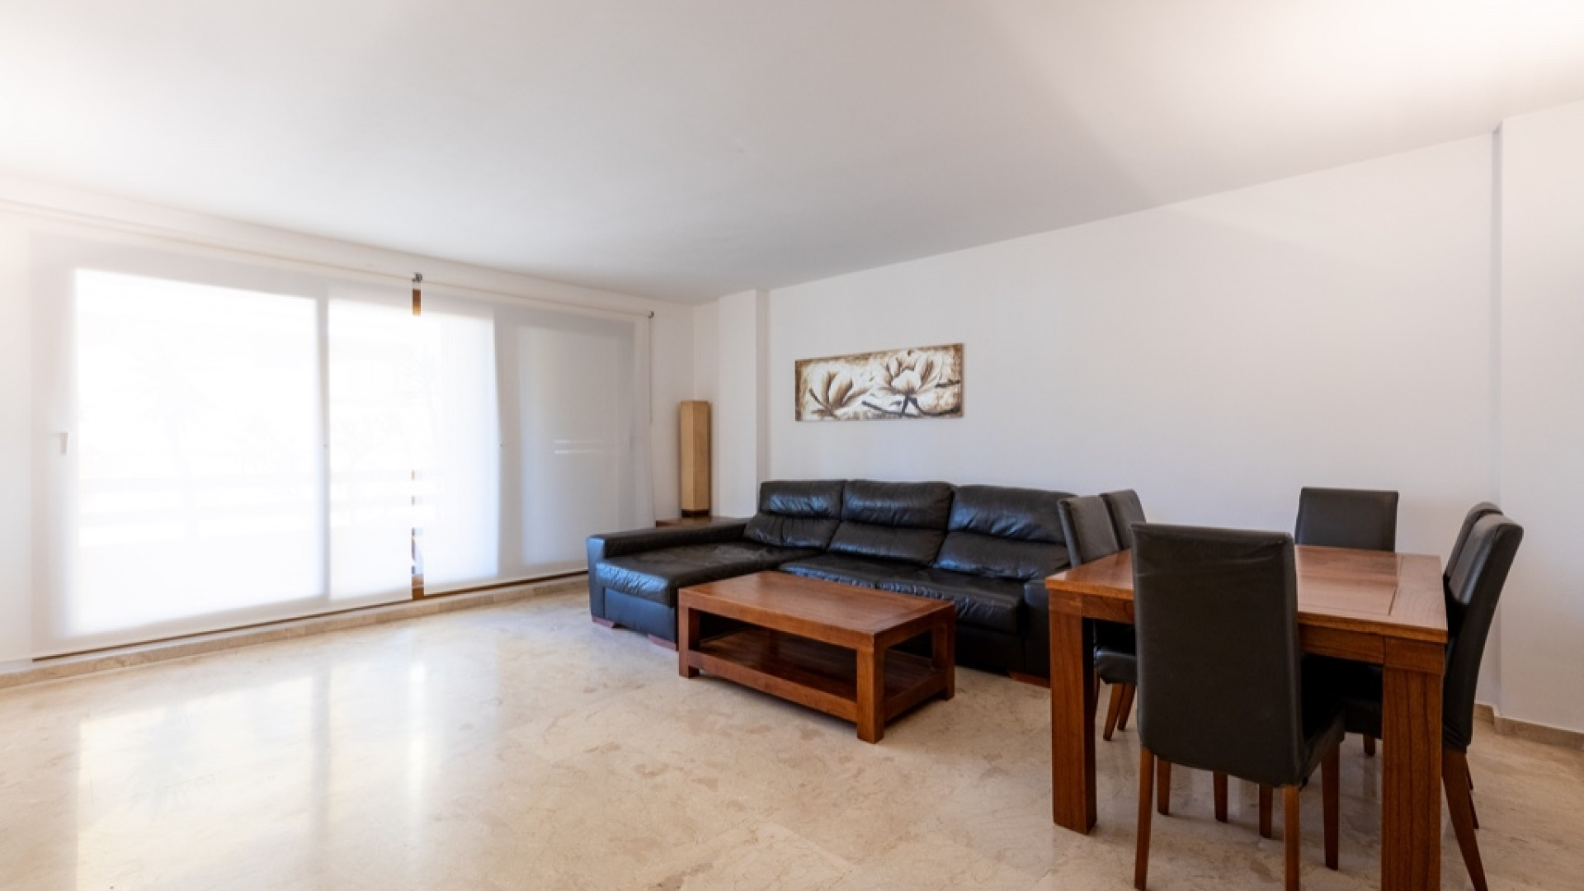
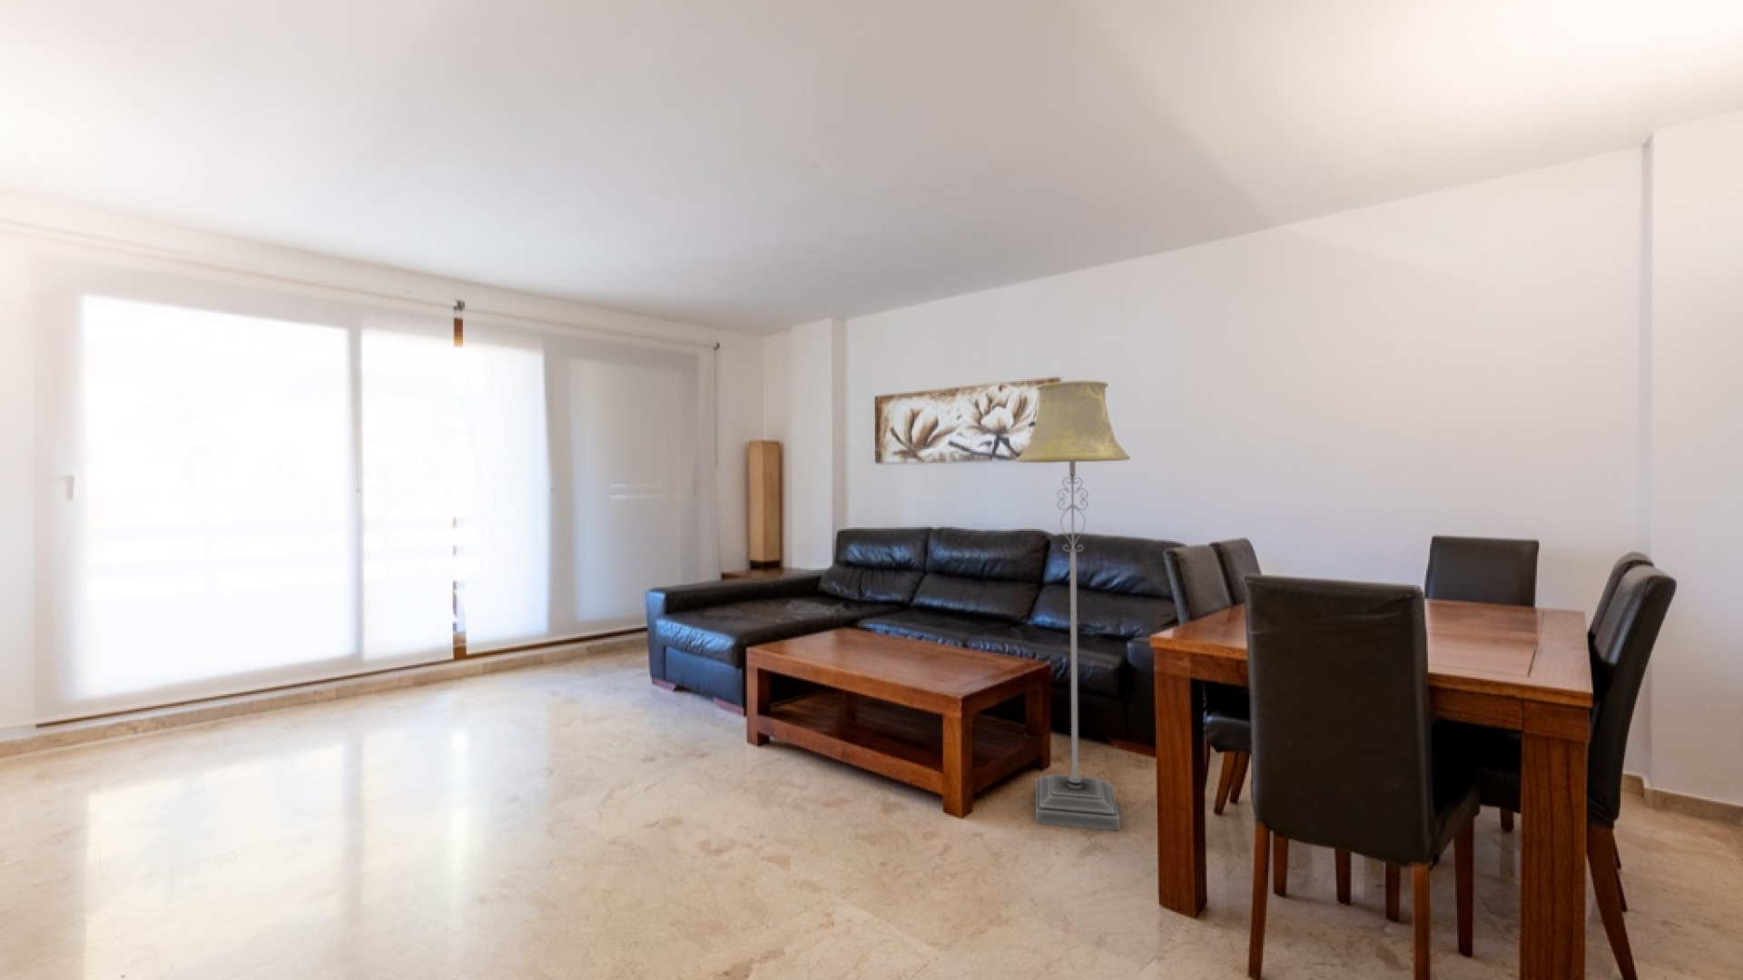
+ floor lamp (1073, 597)
